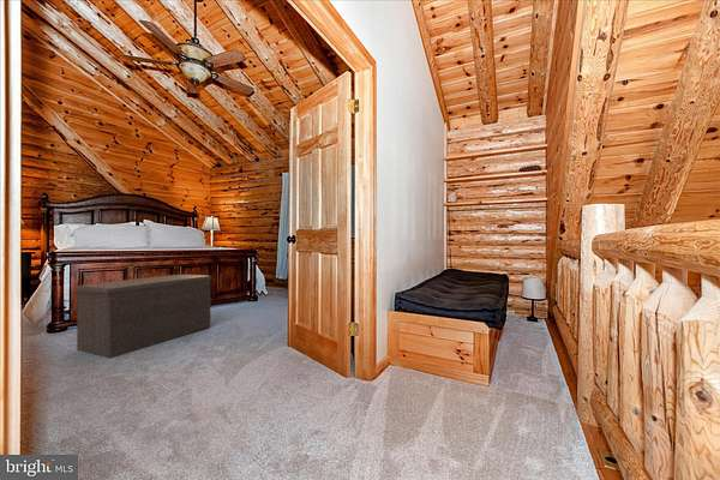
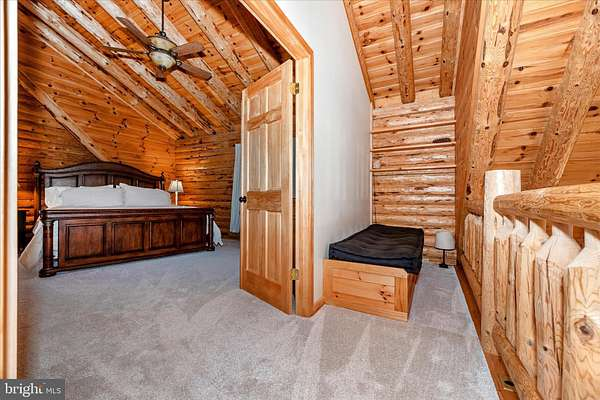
- bench (151, 308)
